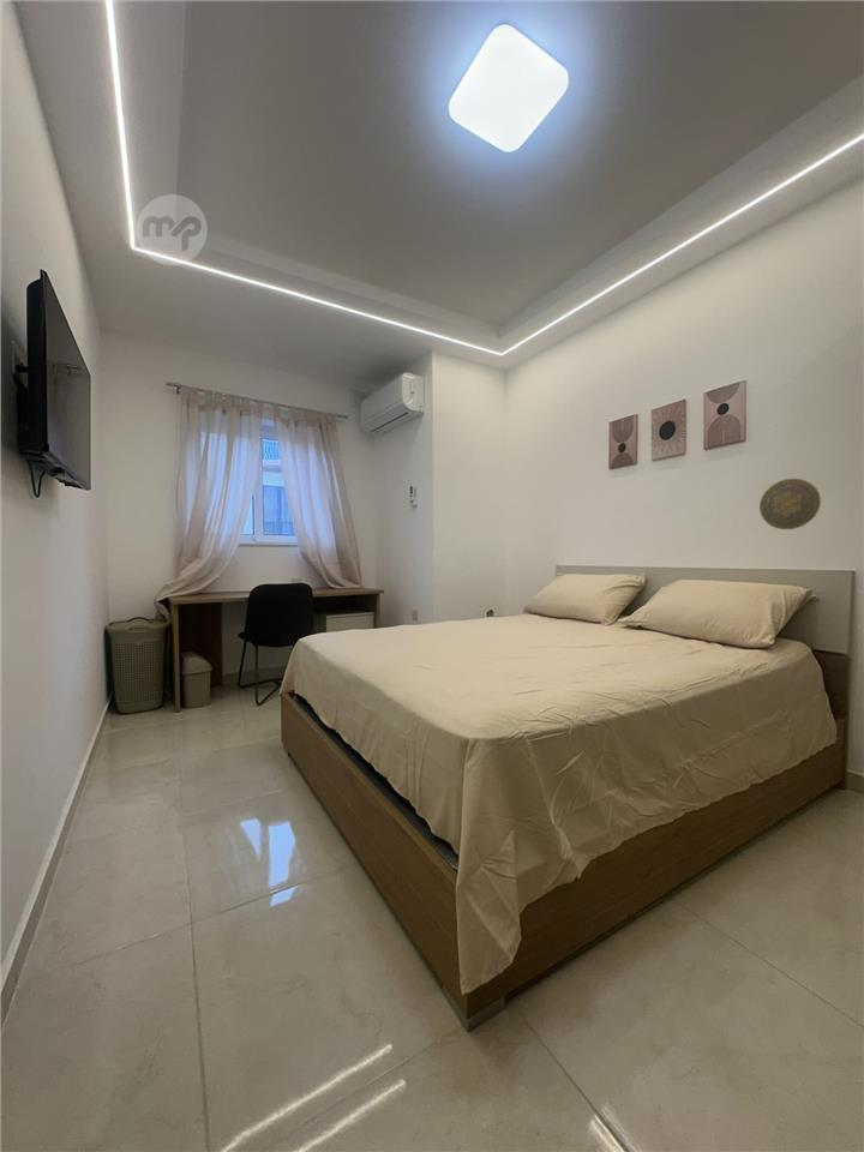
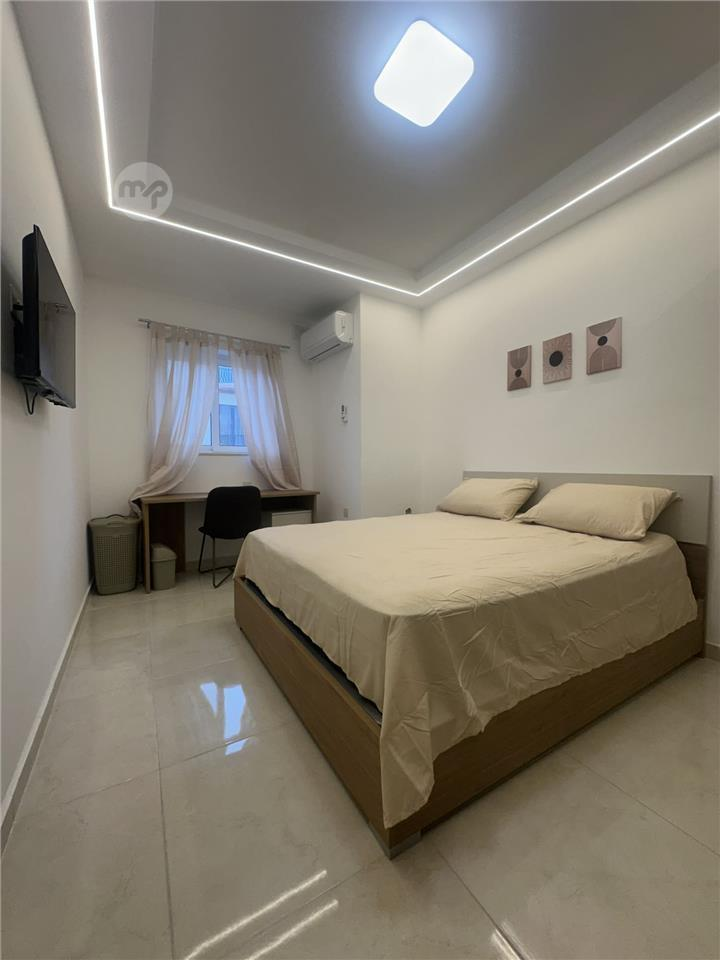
- decorative plate (787, 504)
